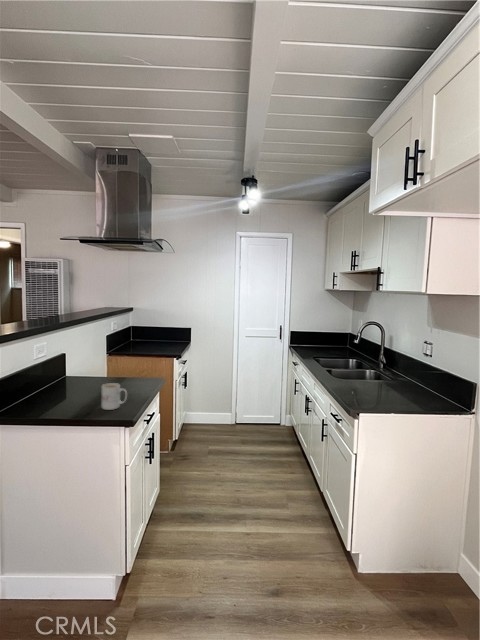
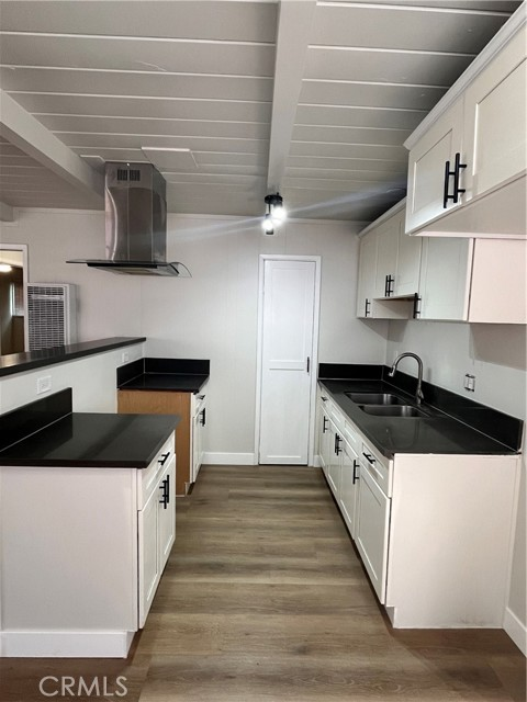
- mug (114, 396)
